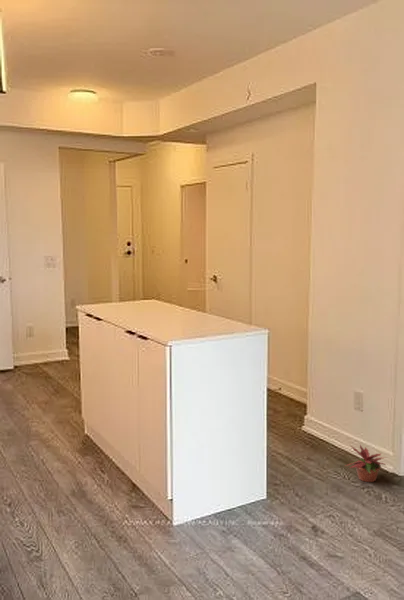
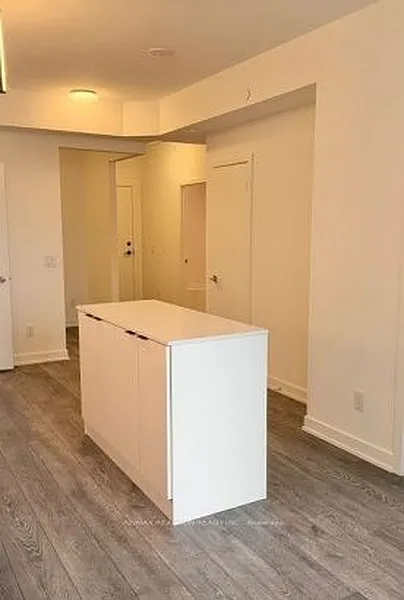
- potted plant (367, 460)
